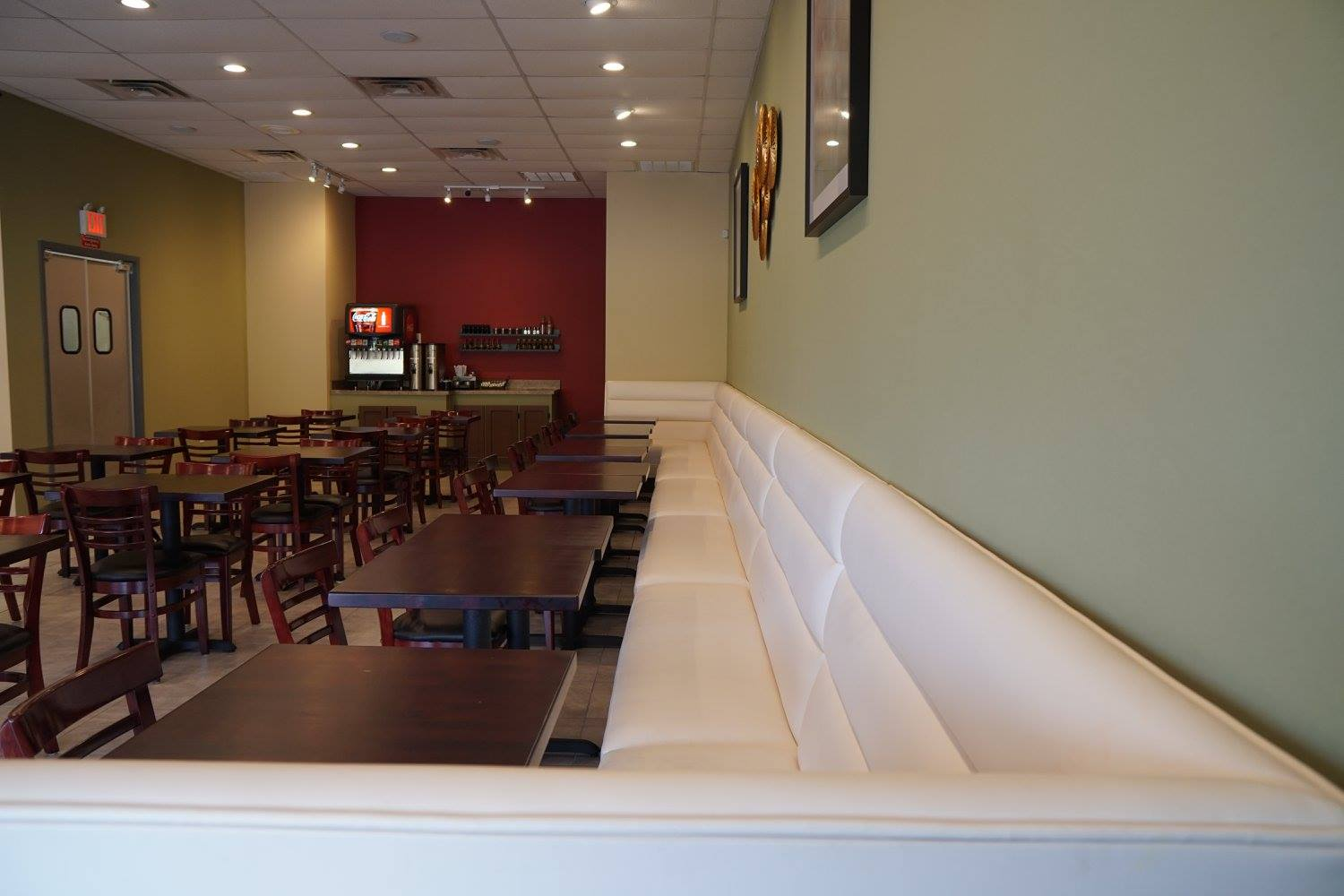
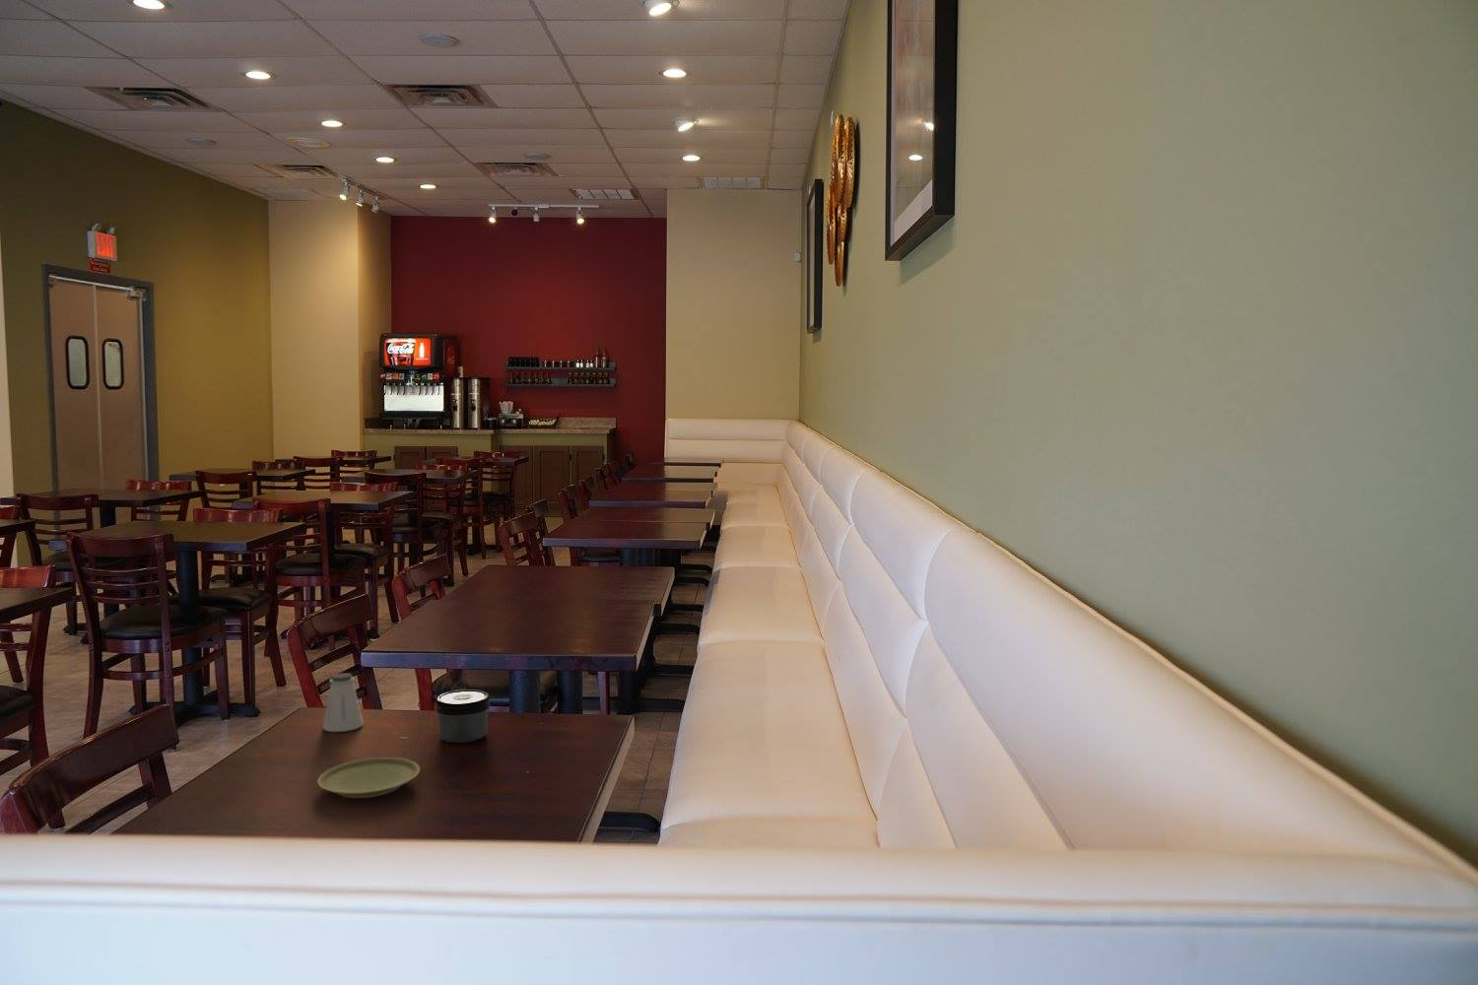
+ saltshaker (342, 700)
+ jar (463, 716)
+ plate (370, 779)
